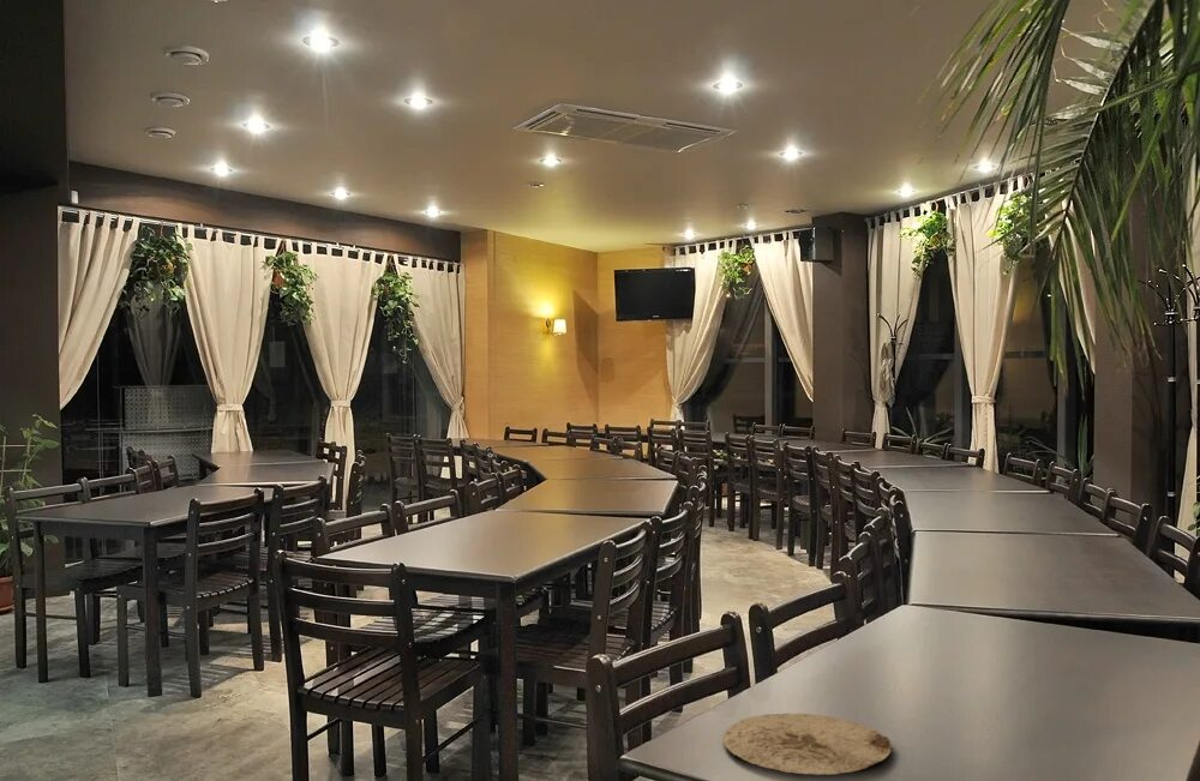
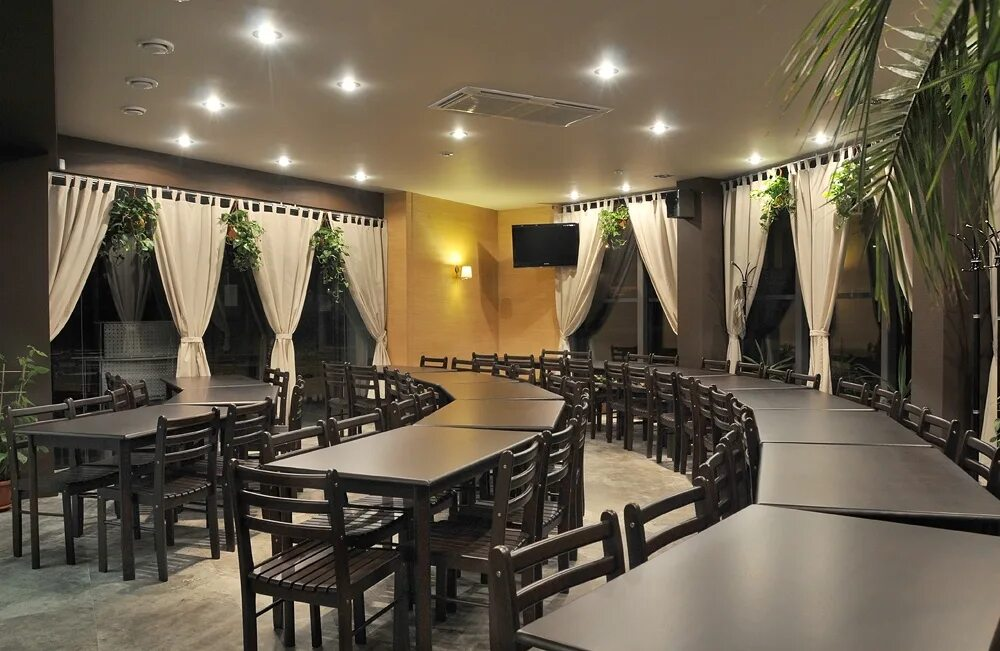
- plate (805, 738)
